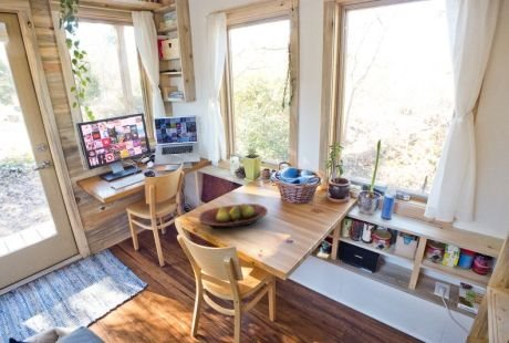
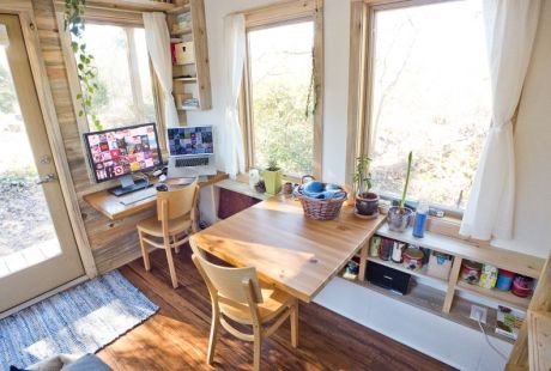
- fruit bowl (232, 214)
